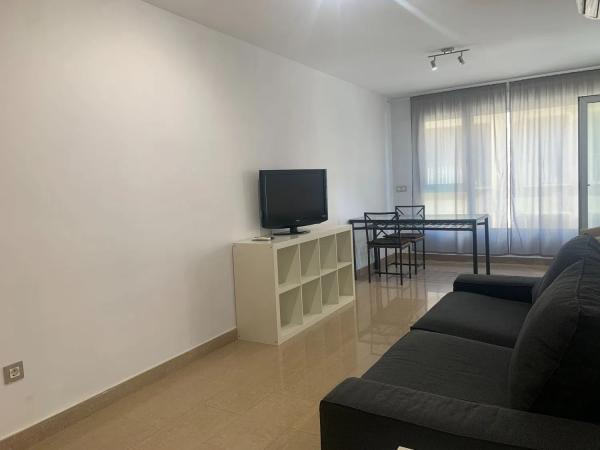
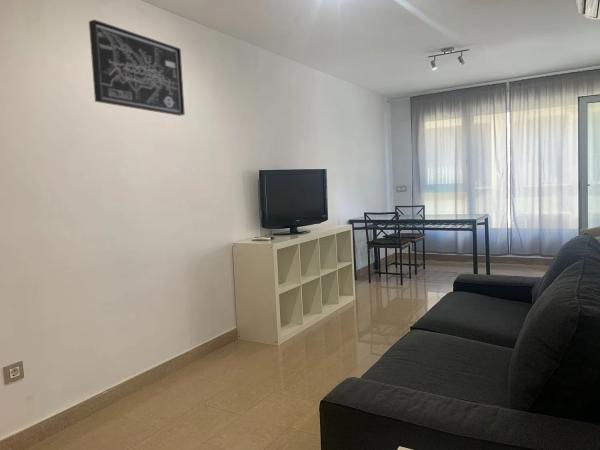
+ wall art (141, 72)
